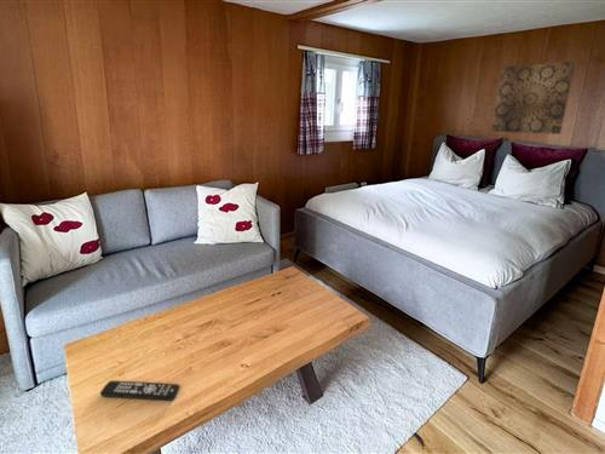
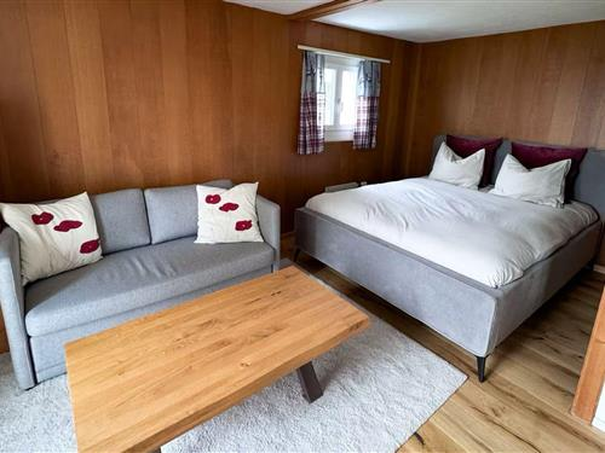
- wall art (530, 99)
- remote control (140, 390)
